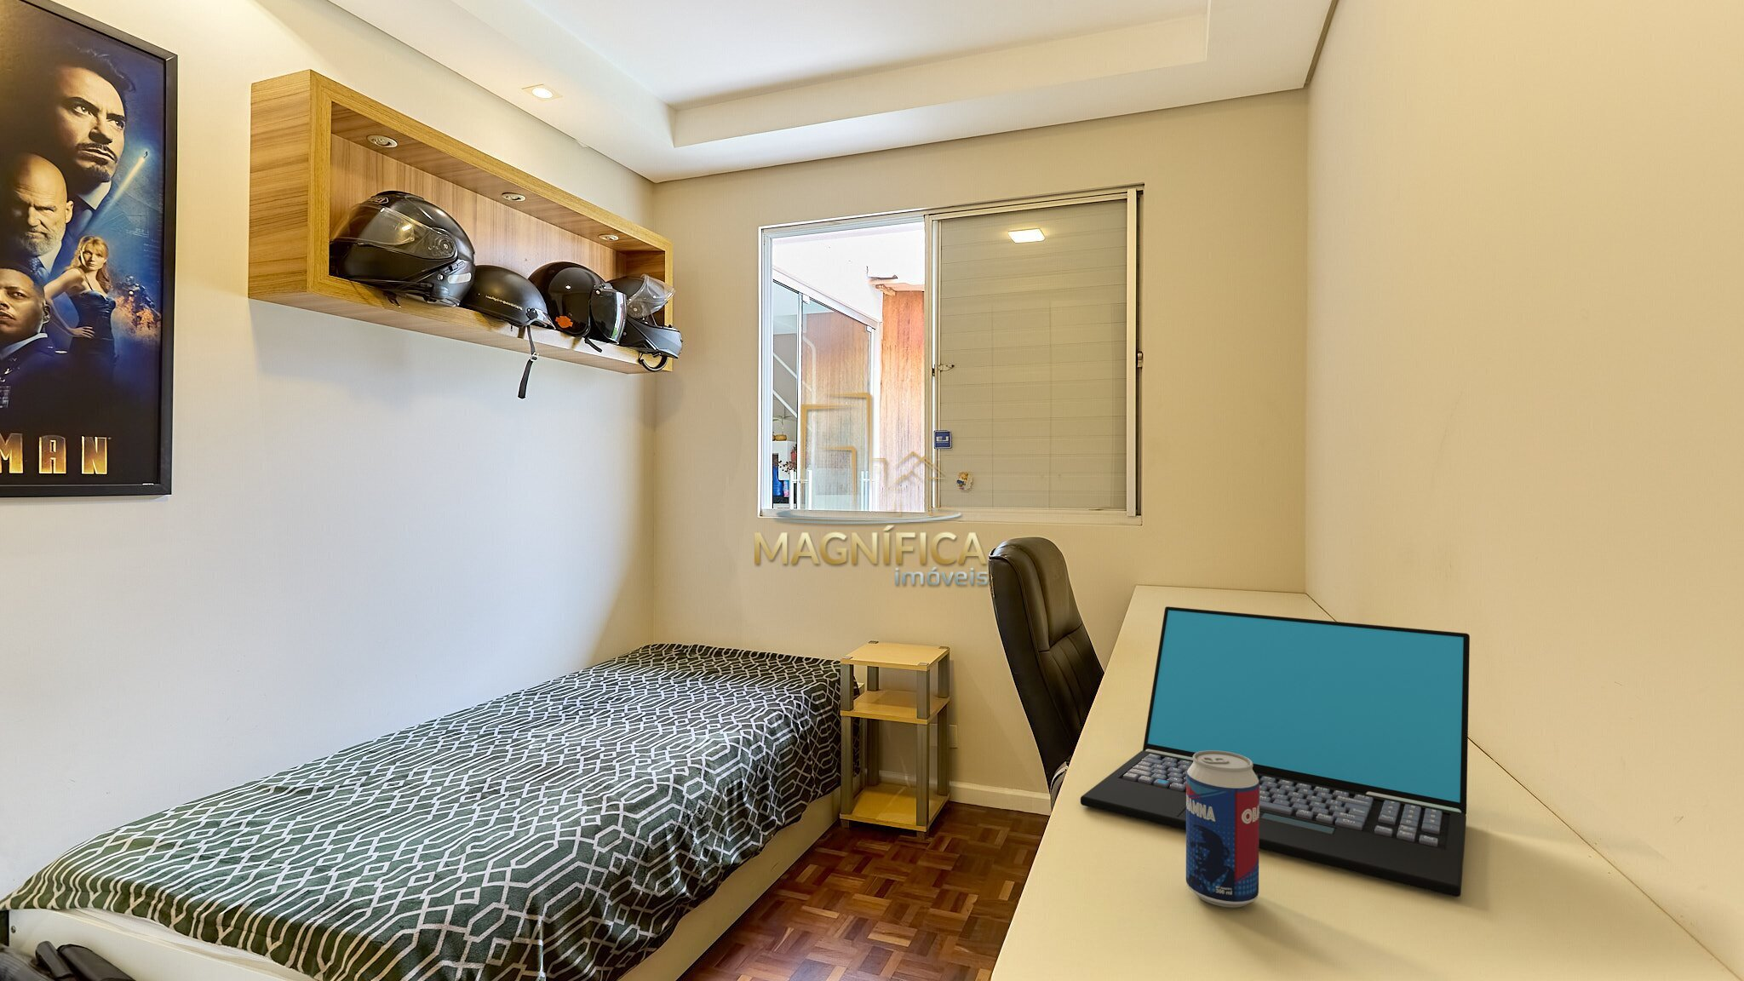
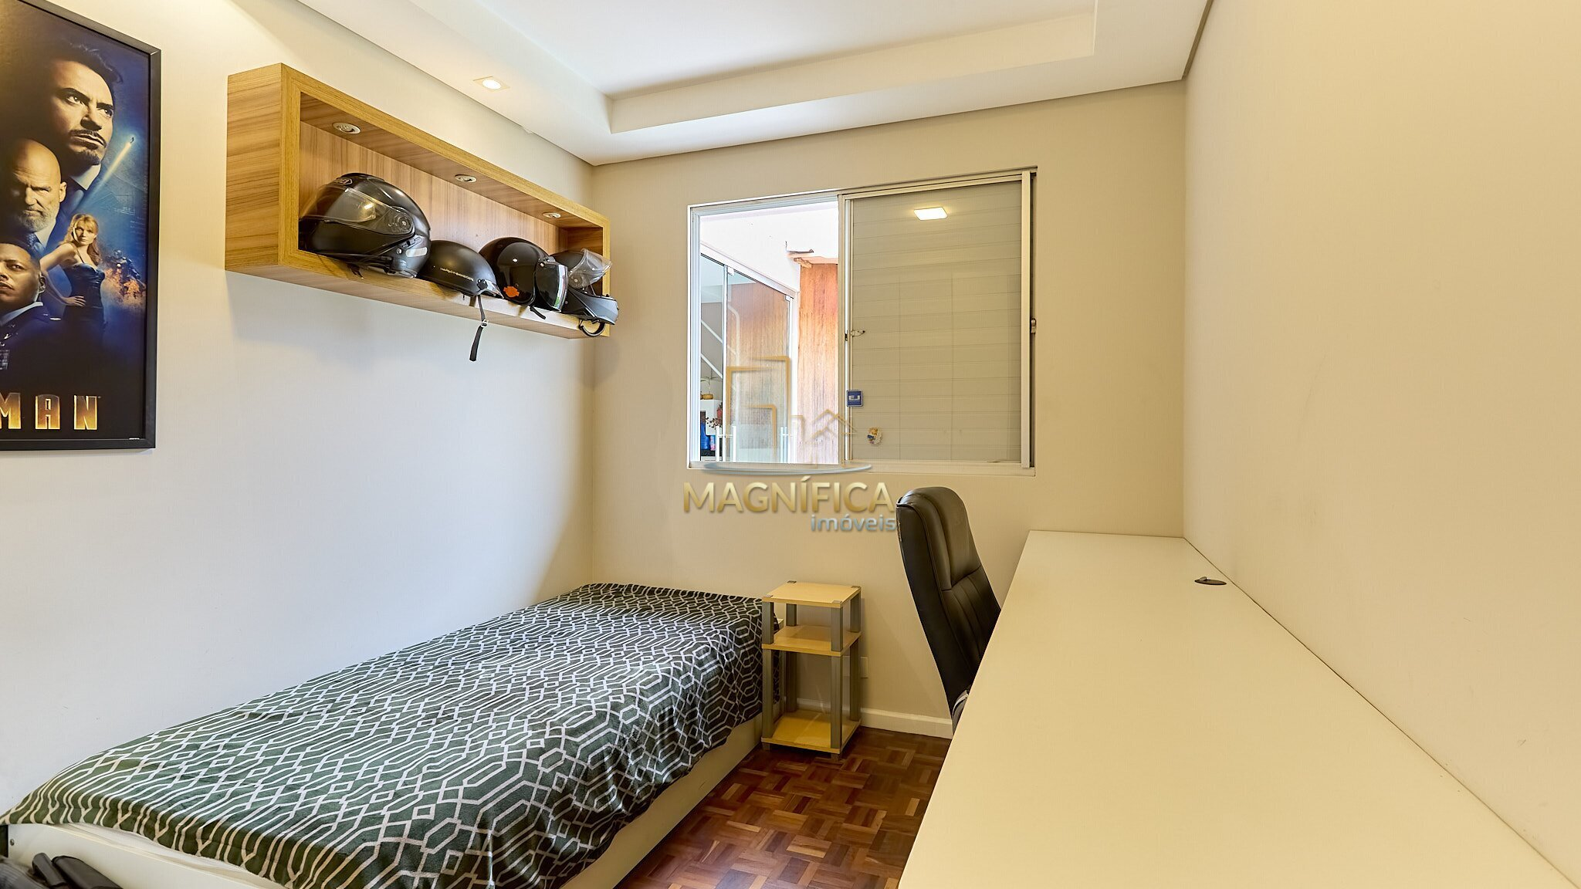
- laptop (1278, 717)
- beverage can (1222, 826)
